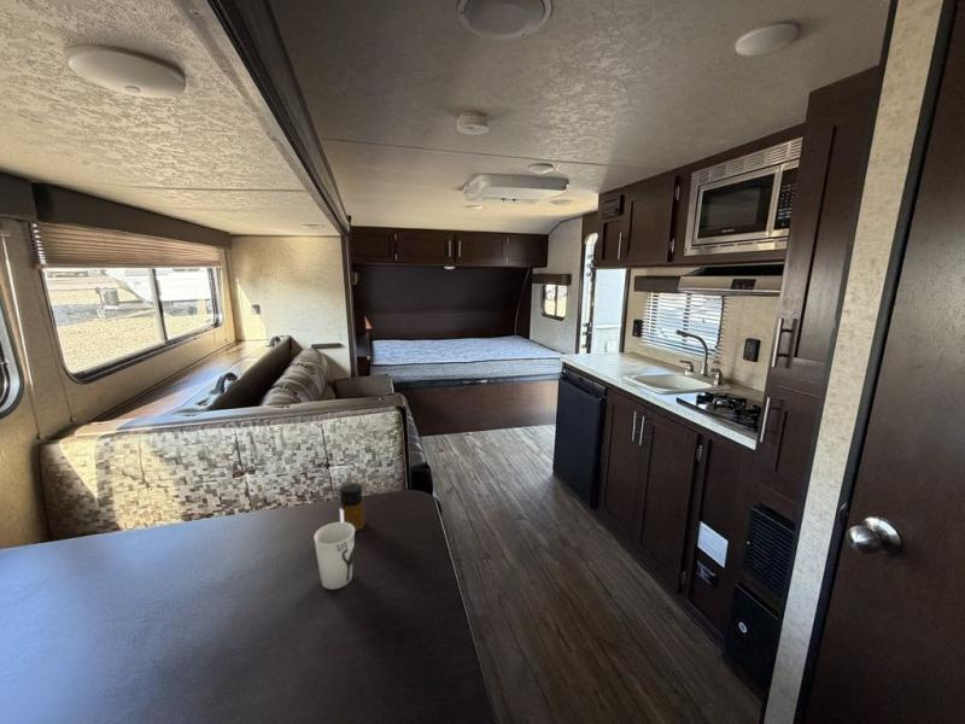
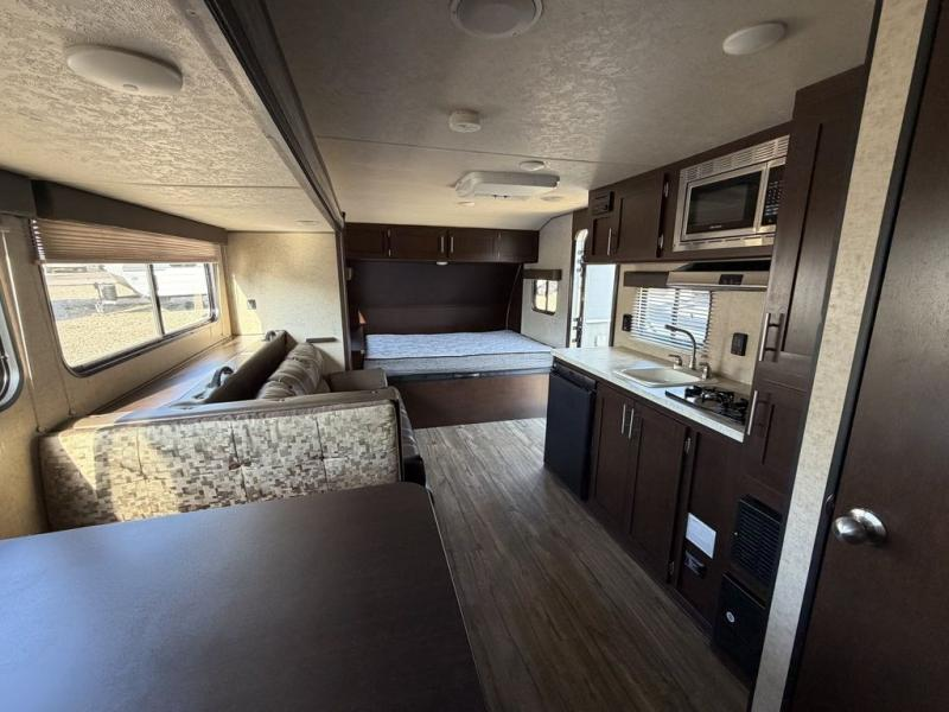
- bottle (351, 507)
- cup (335, 555)
